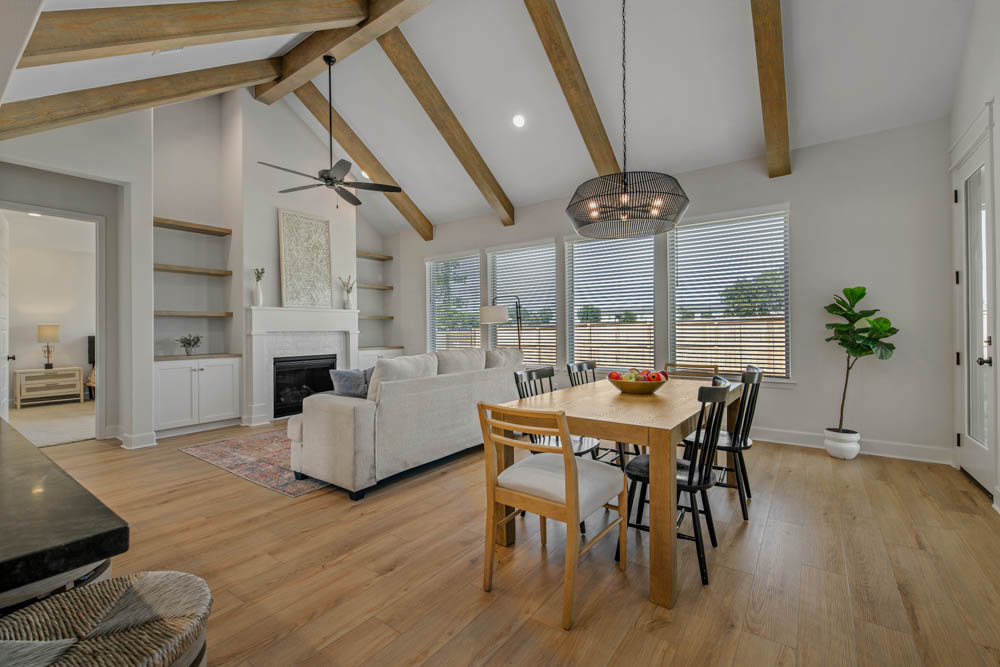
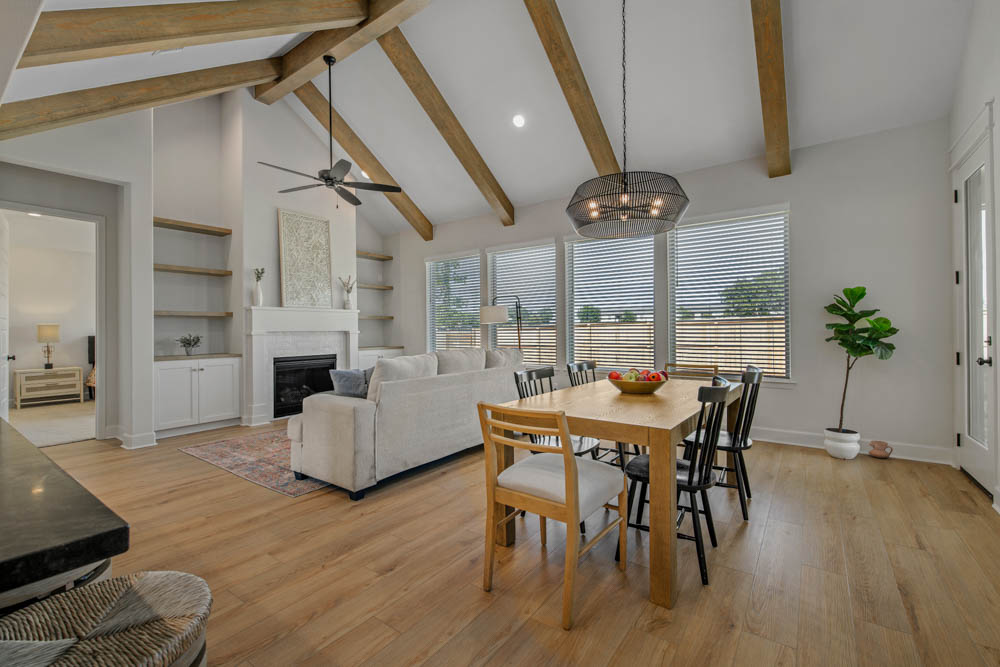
+ ceramic jug (879, 449)
